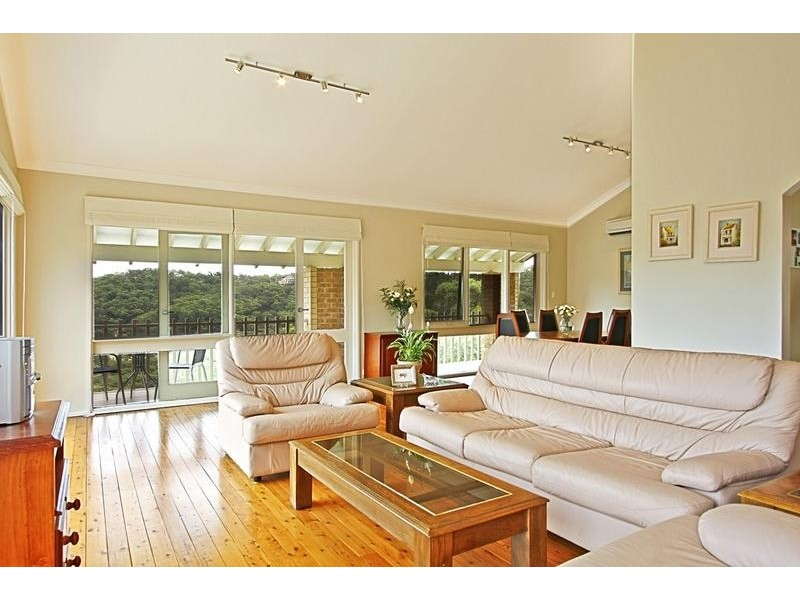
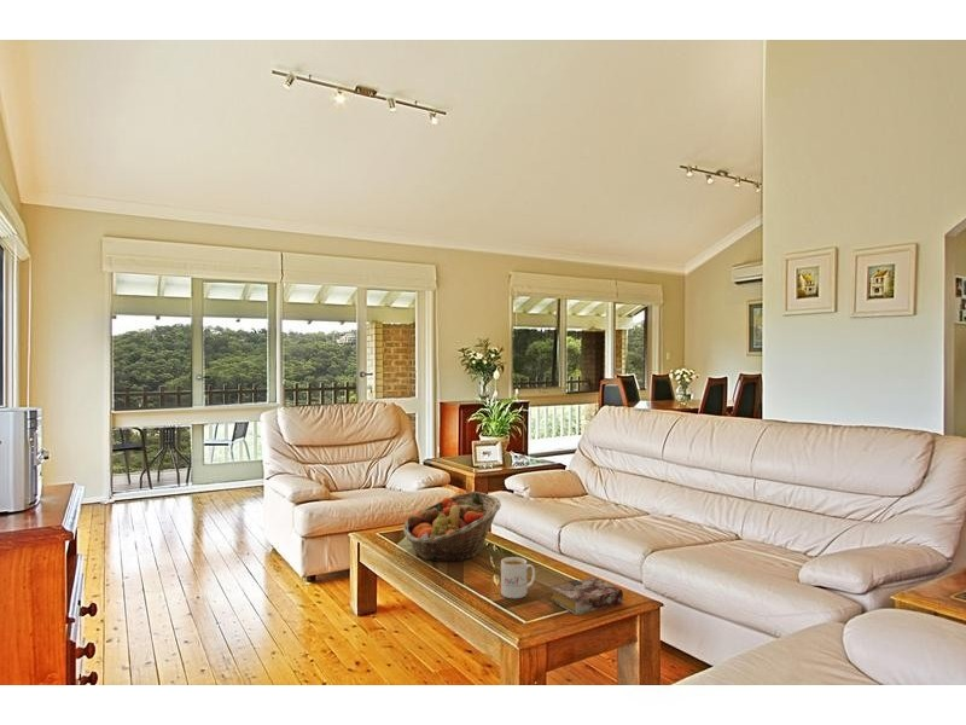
+ fruit basket (452, 524)
+ book (586, 593)
+ mug (518, 576)
